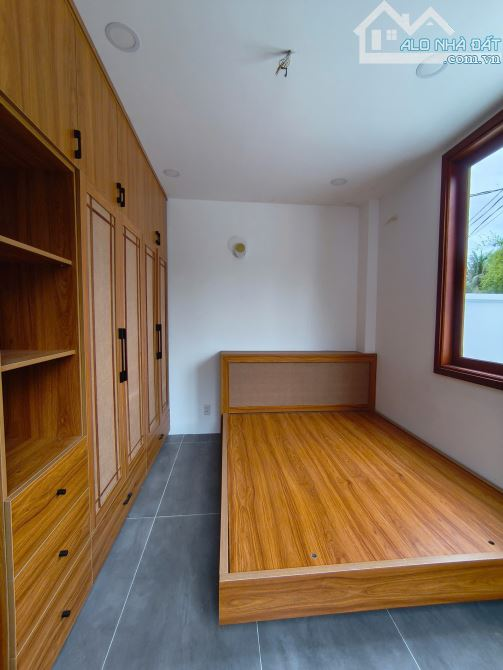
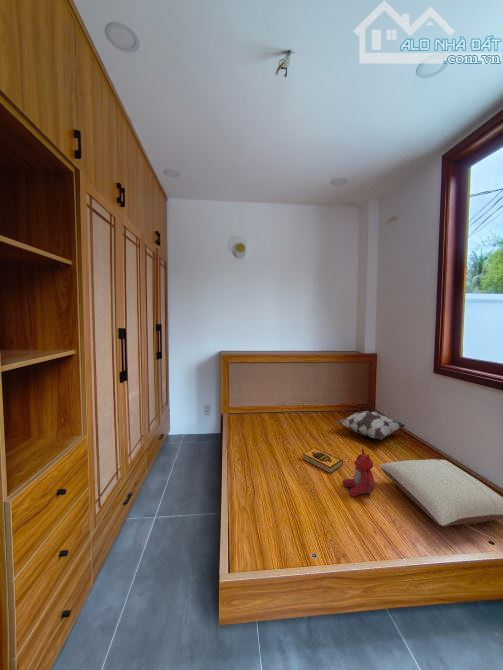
+ decorative pillow (368, 423)
+ hardback book (322, 459)
+ stuffed bear (359, 471)
+ pillow (443, 489)
